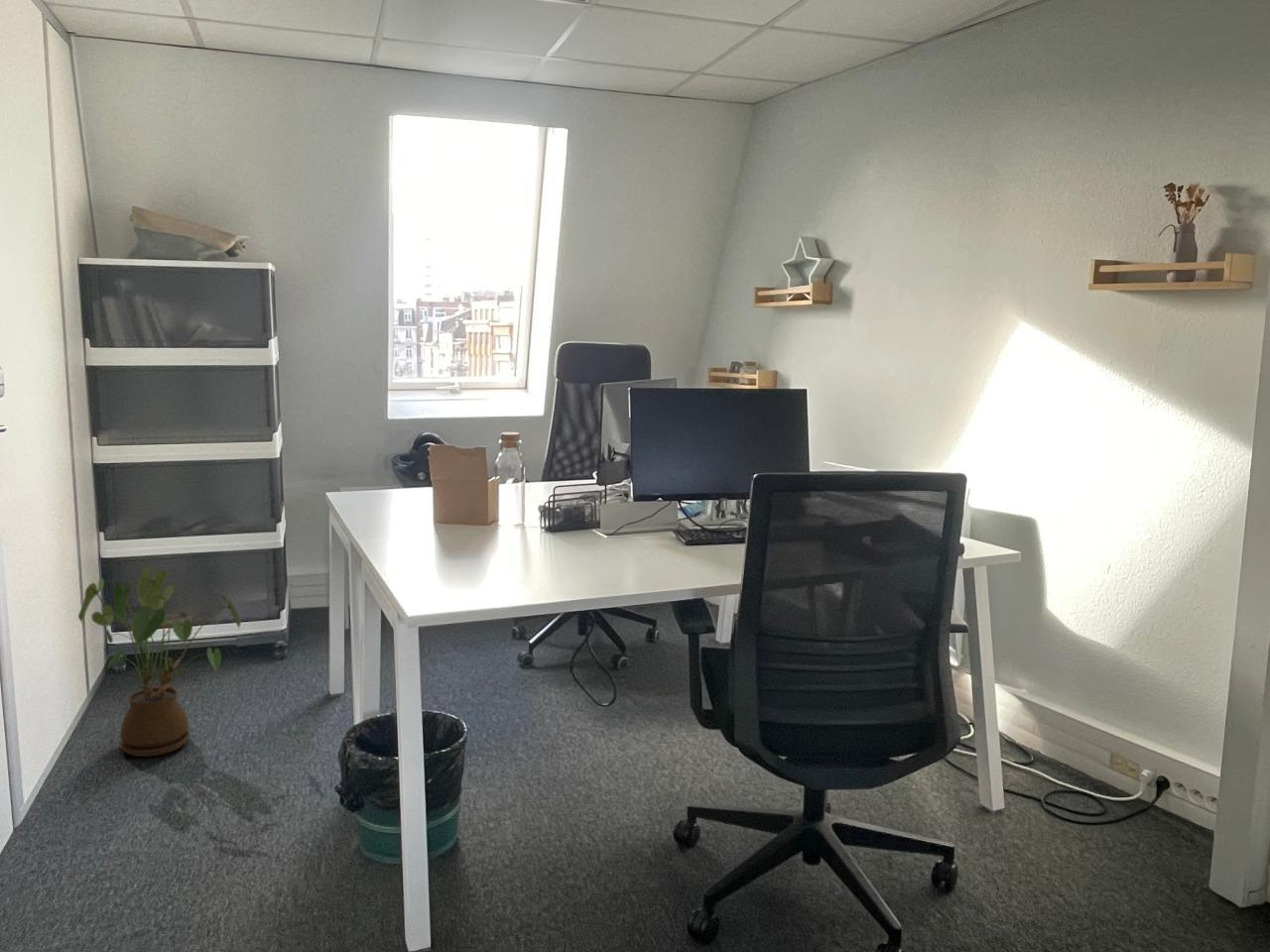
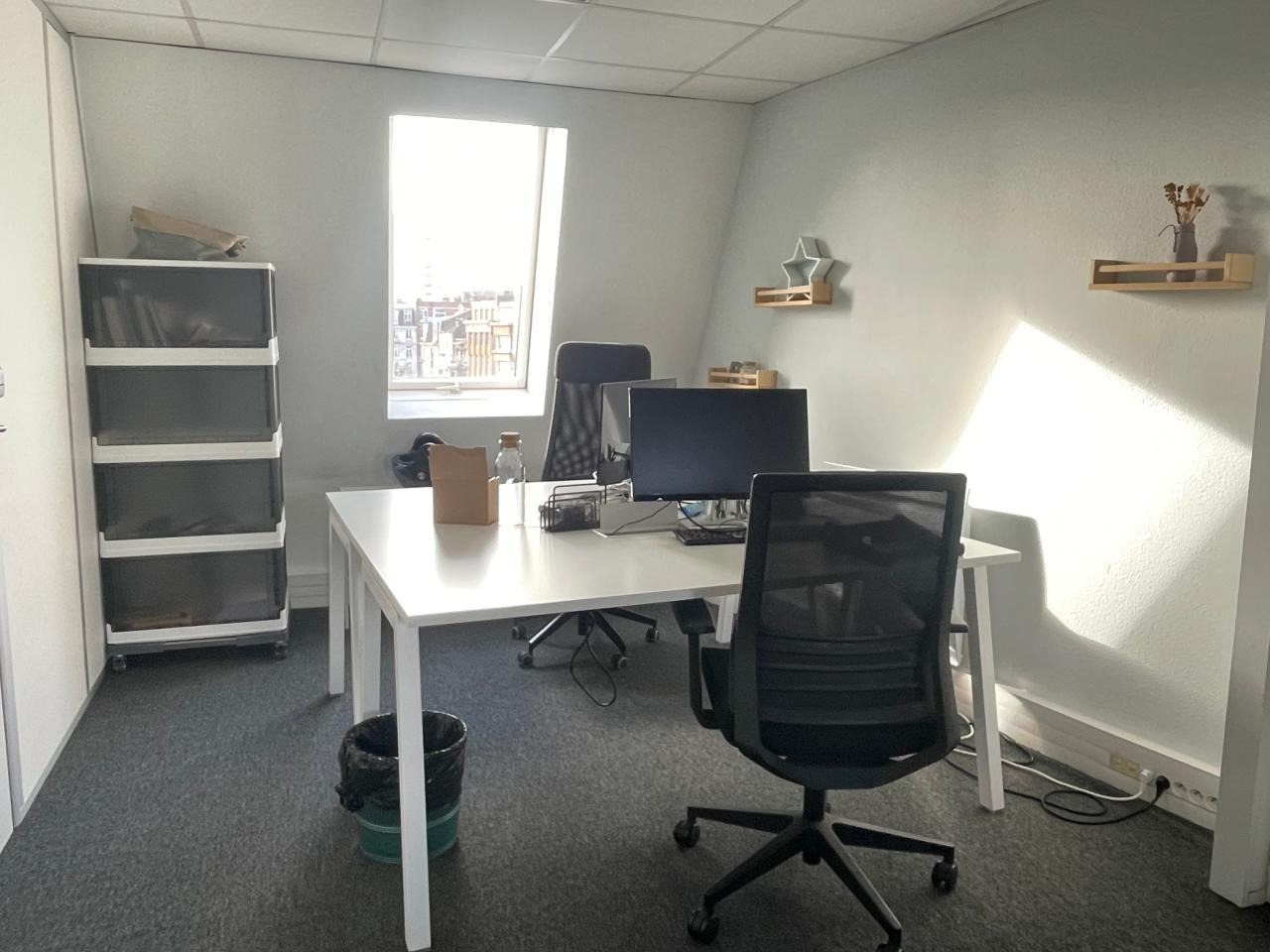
- house plant (161, 659)
